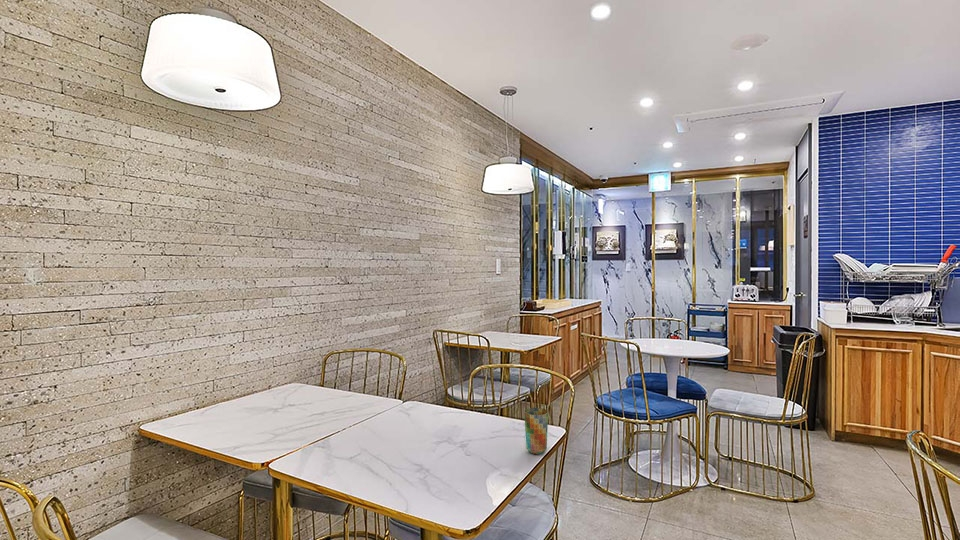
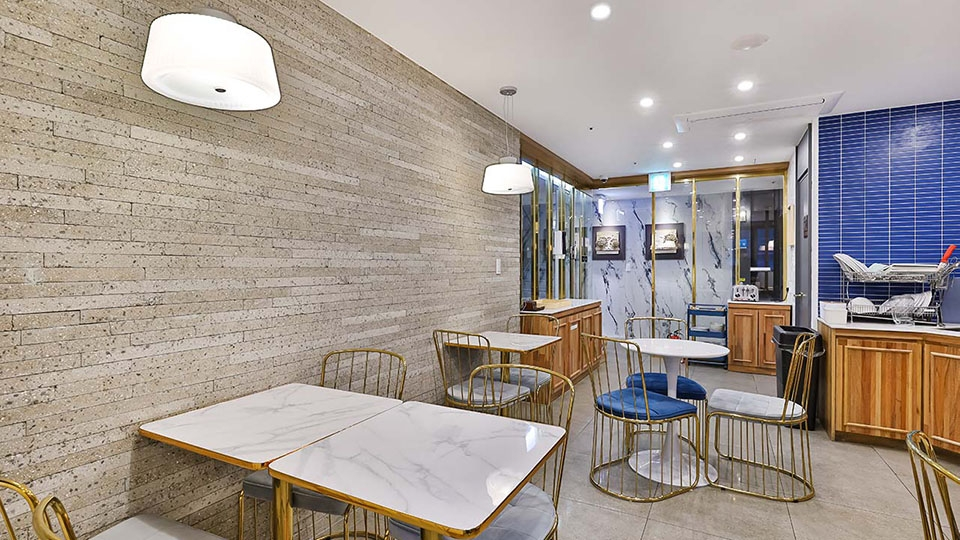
- cup (536, 431)
